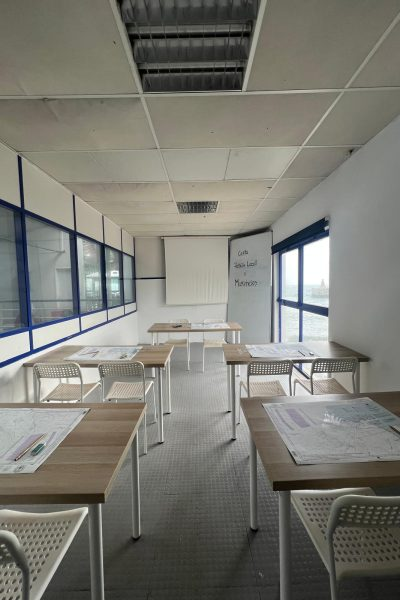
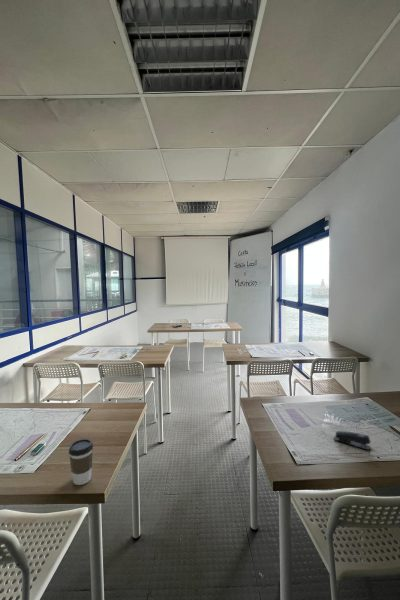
+ stapler (351, 437)
+ coffee cup (81, 461)
